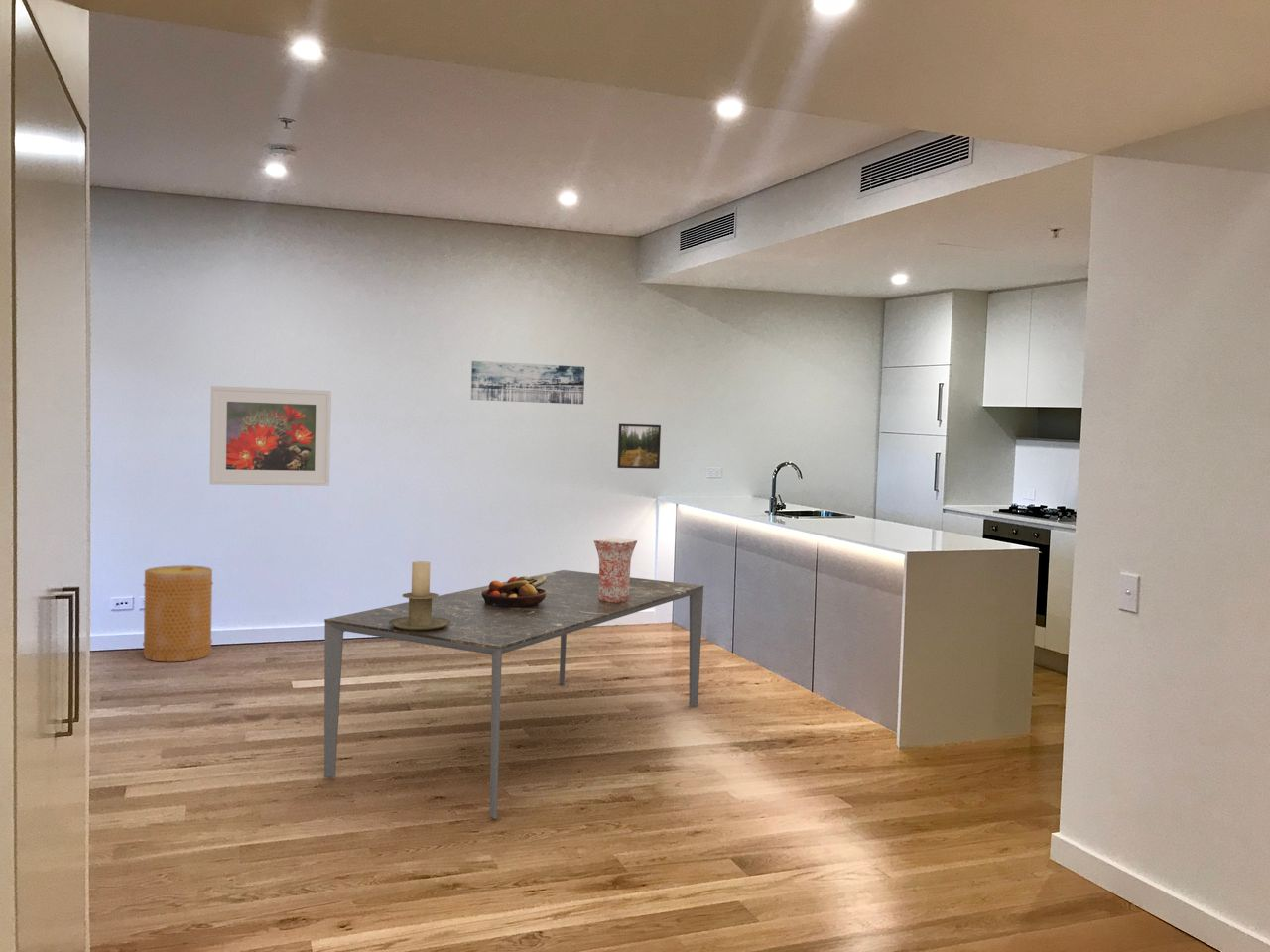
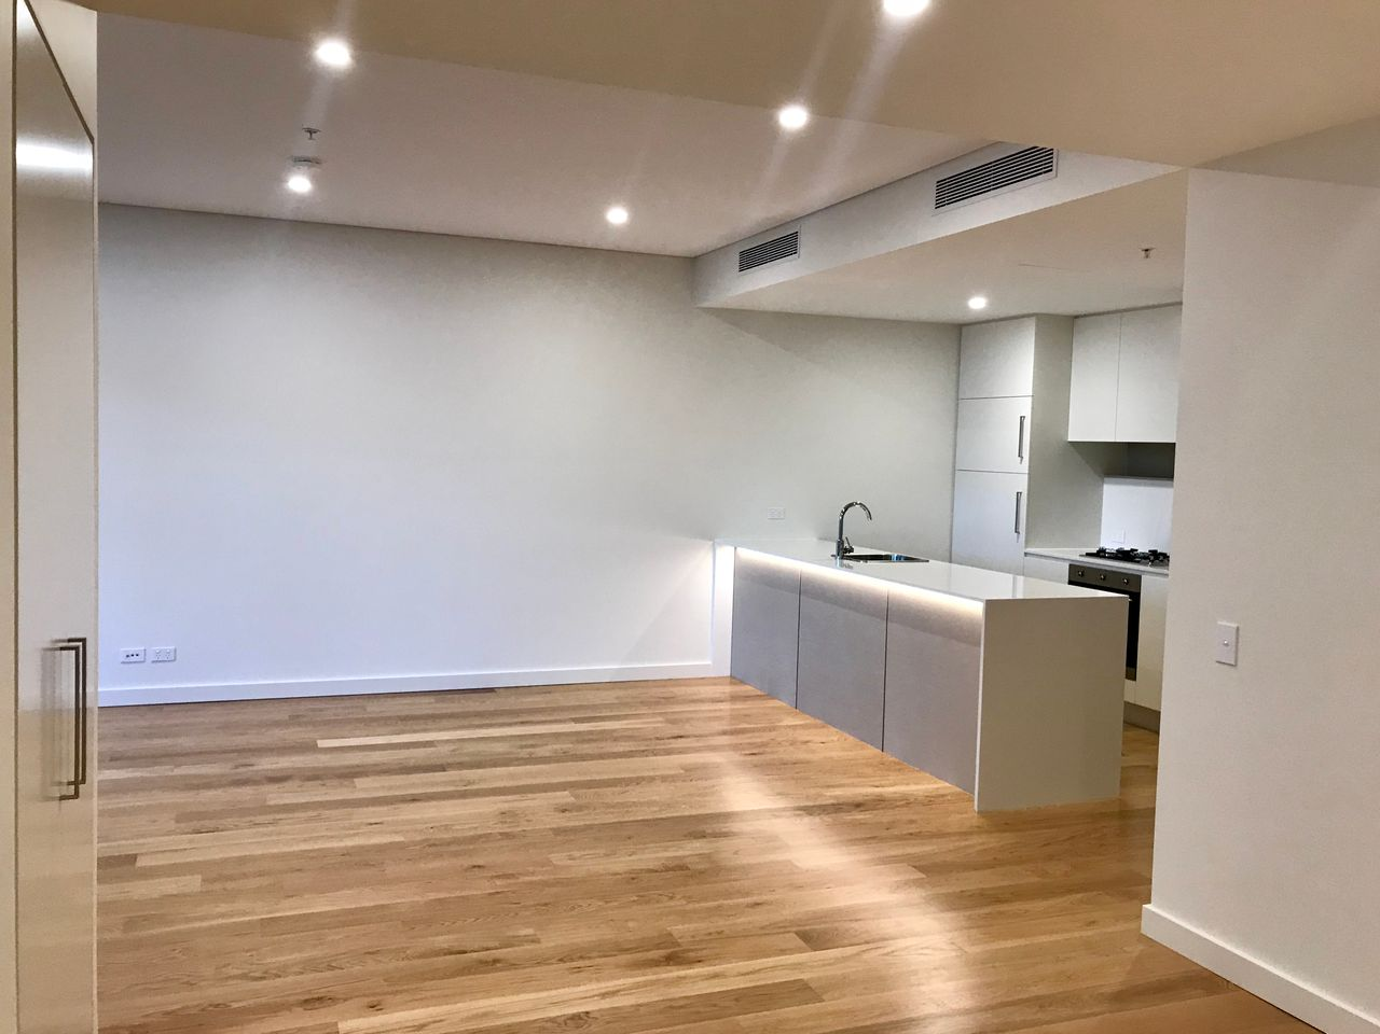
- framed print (639, 446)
- fruit bowl (514, 588)
- wall art (528, 383)
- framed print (271, 436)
- vase (614, 569)
- candle holder (420, 593)
- dining table (560, 669)
- basket (178, 612)
